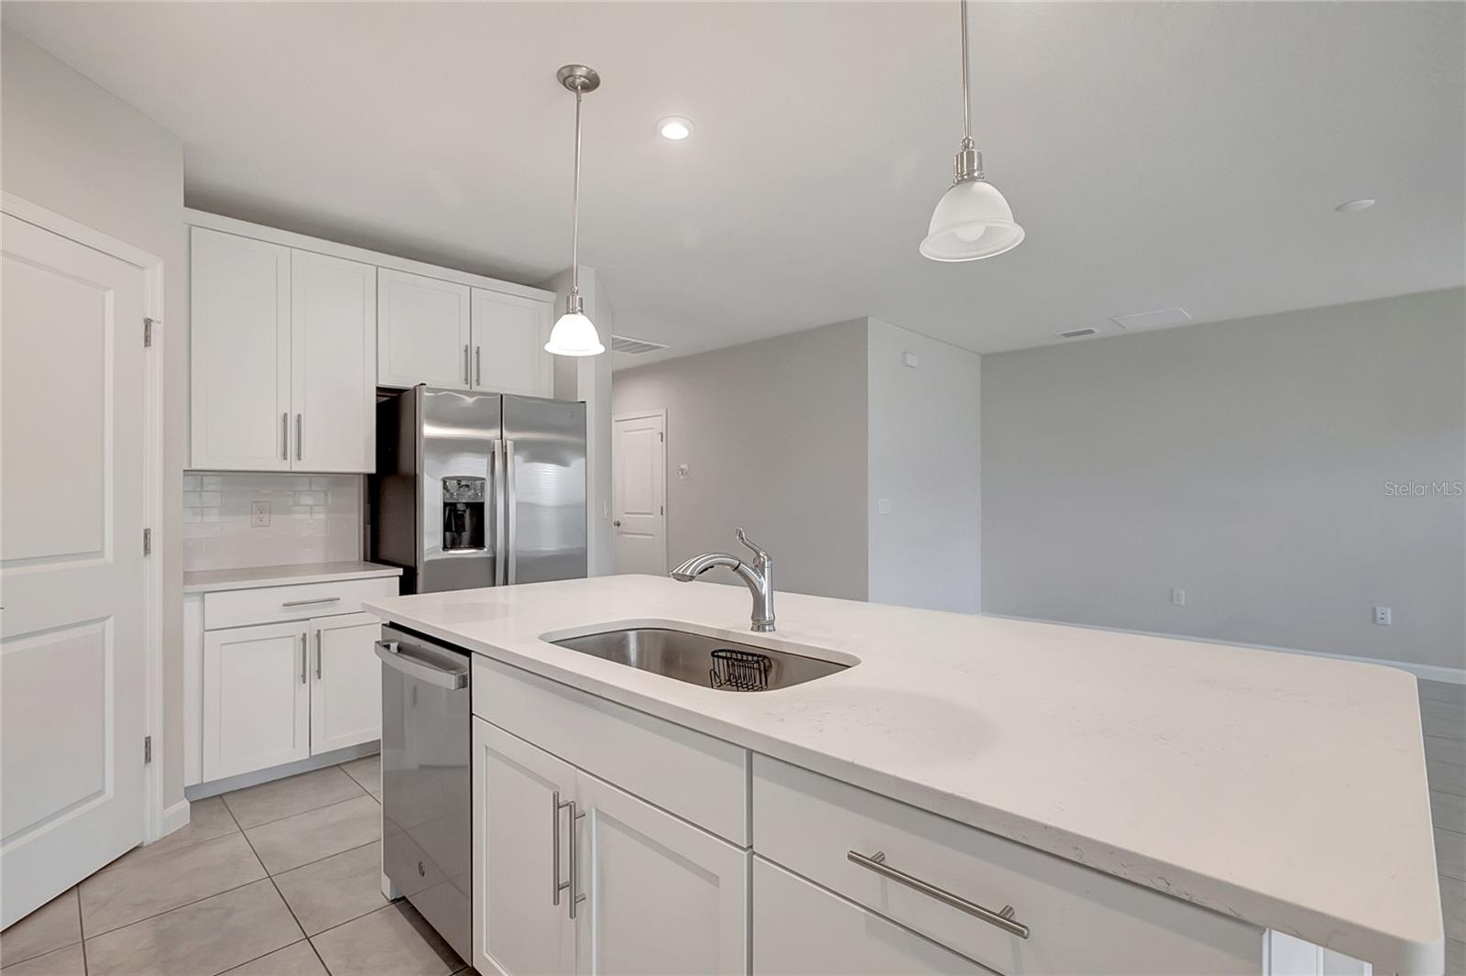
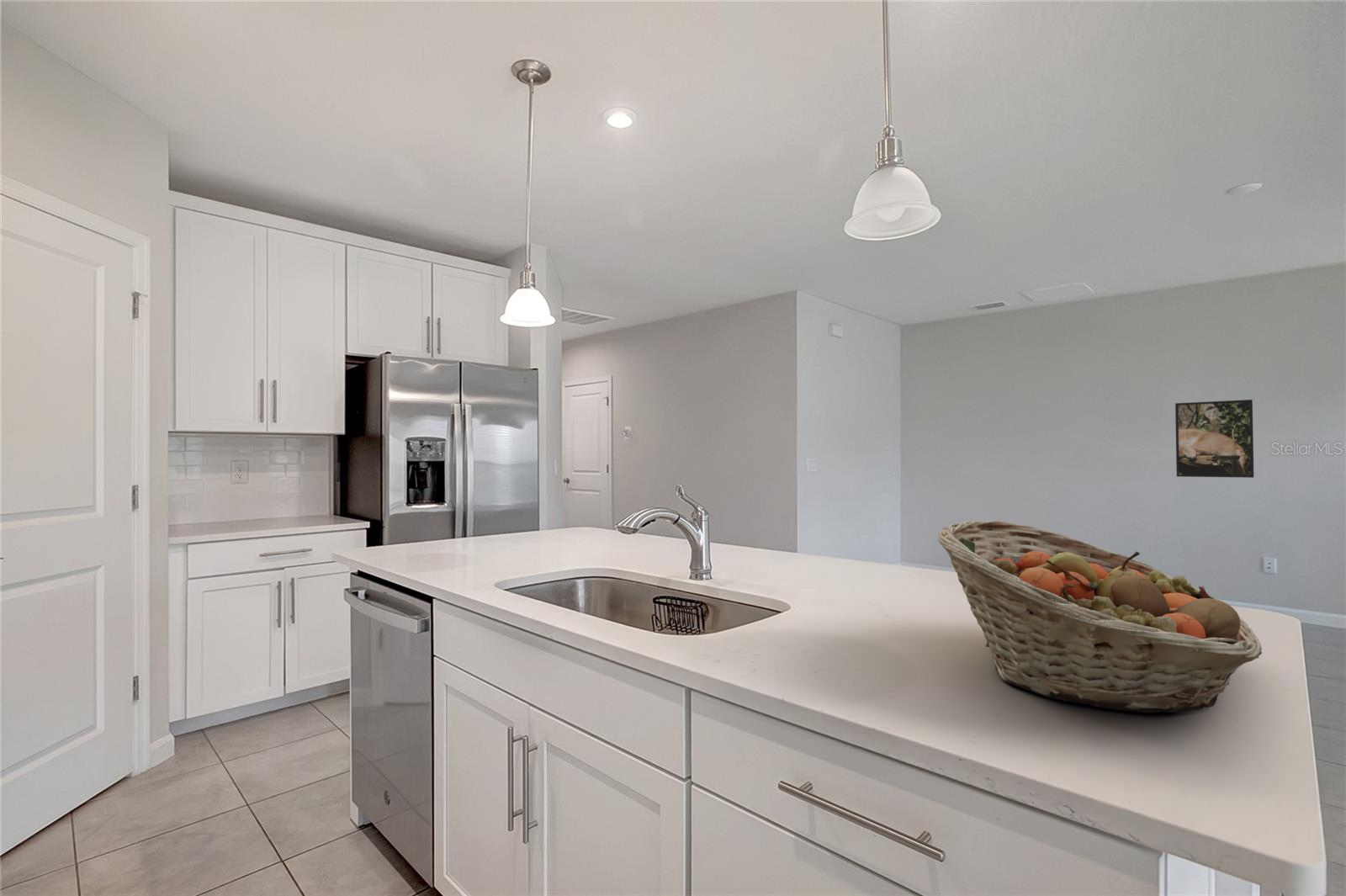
+ fruit basket (1084, 599)
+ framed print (1213, 439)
